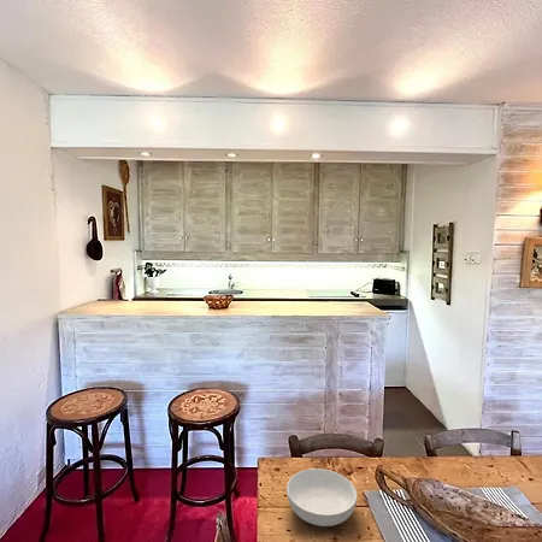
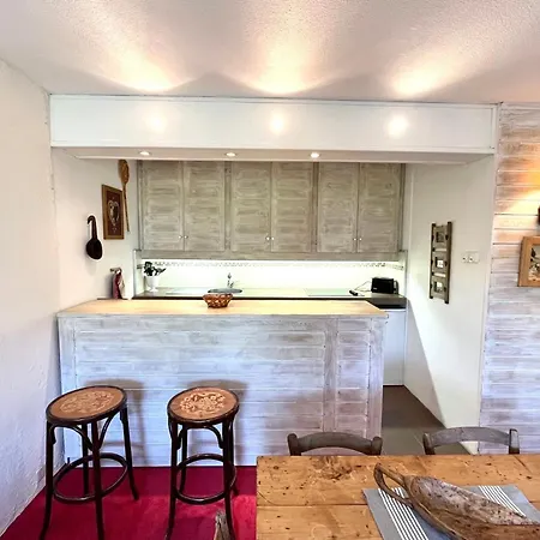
- serving bowl (320, 500)
